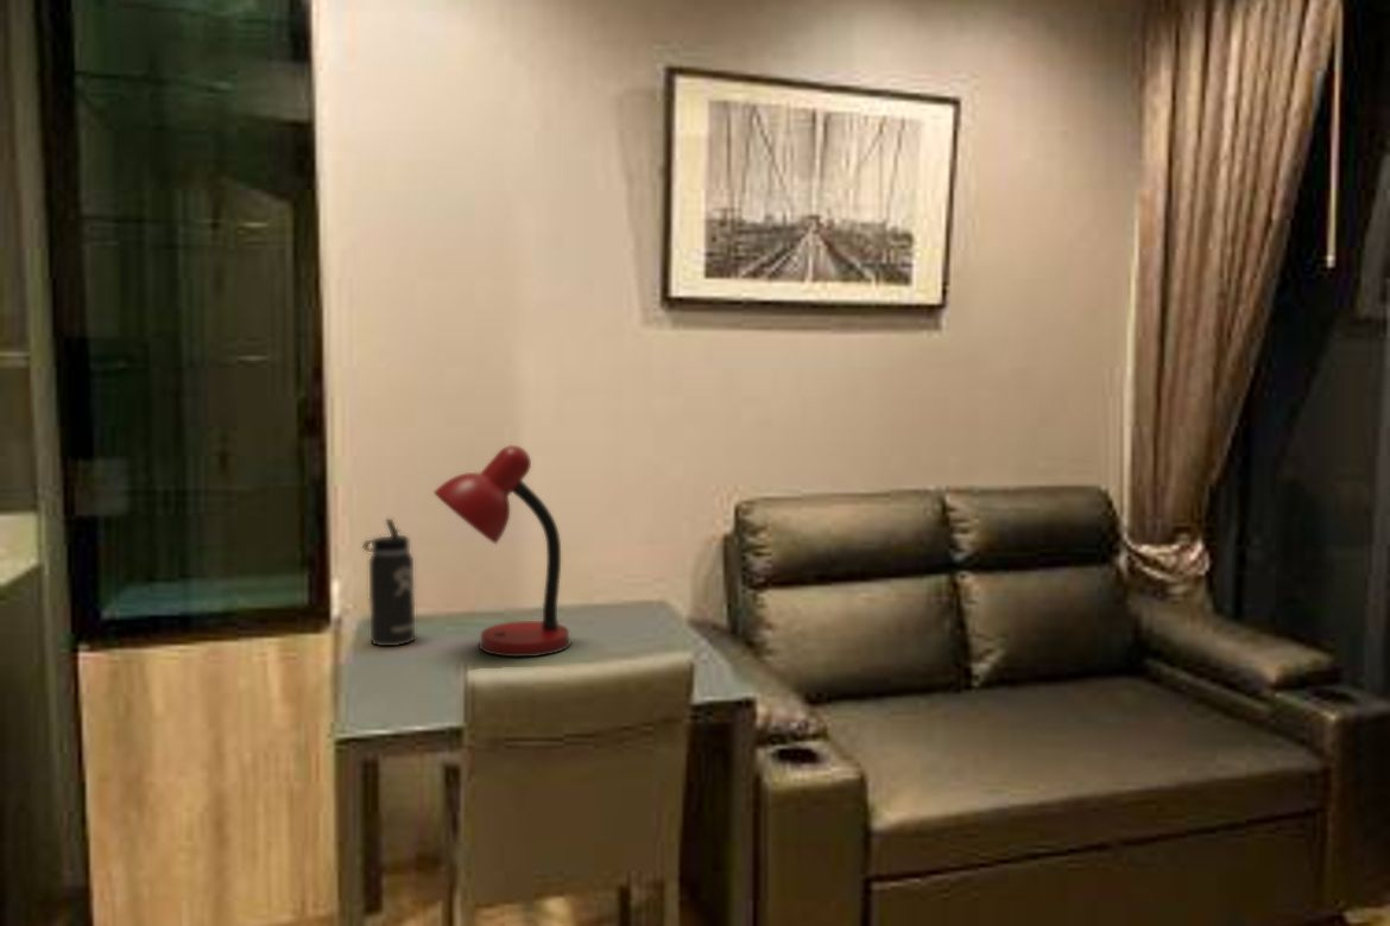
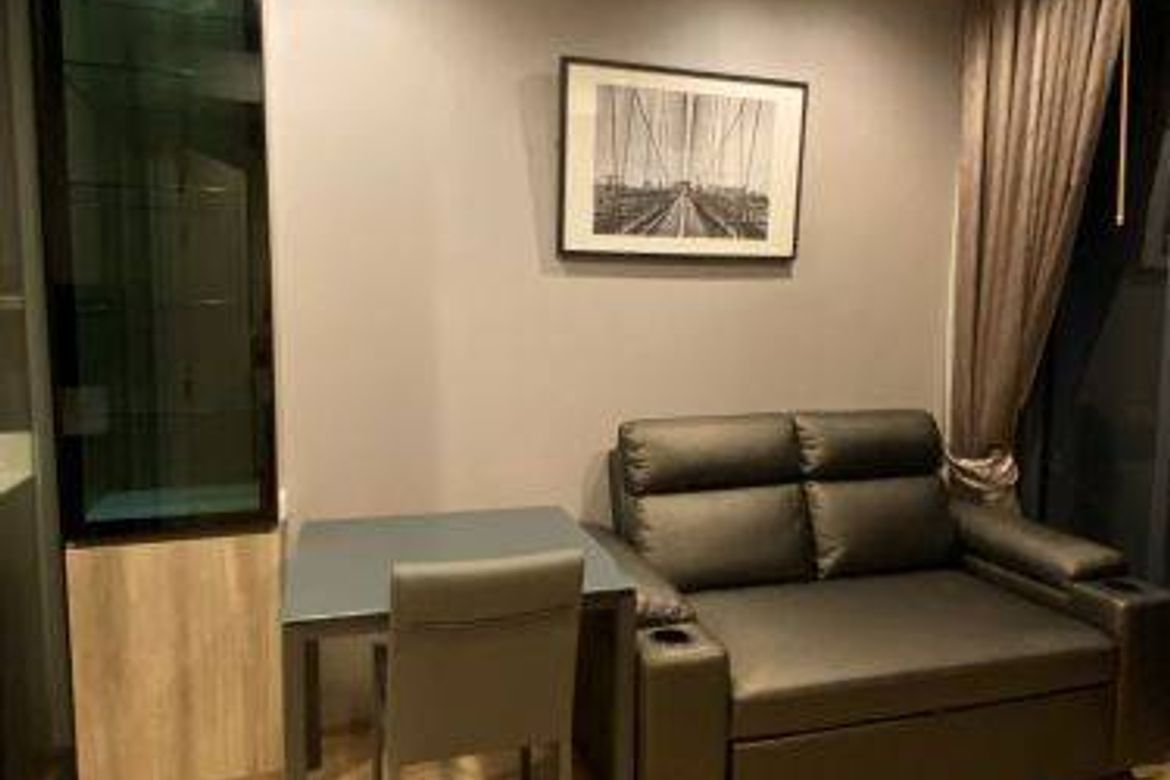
- thermos bottle (387, 581)
- desk lamp (497, 541)
